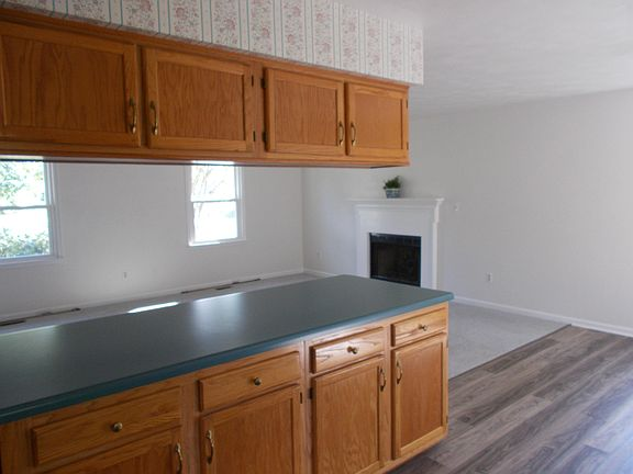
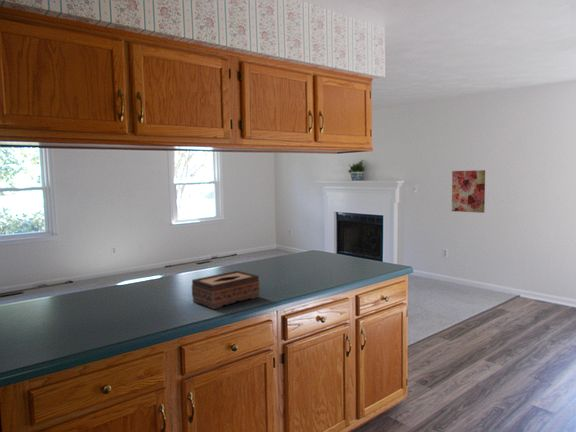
+ wall art (468, 191)
+ tissue box (226, 288)
